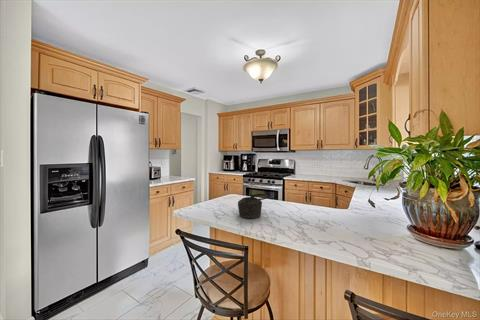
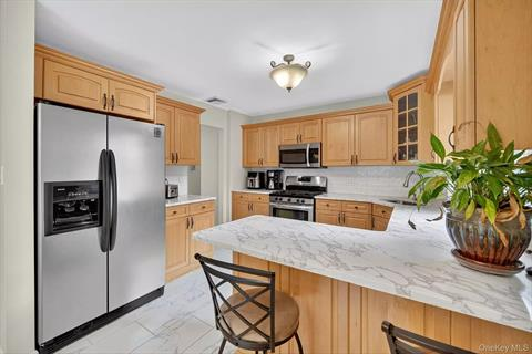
- teapot (250, 206)
